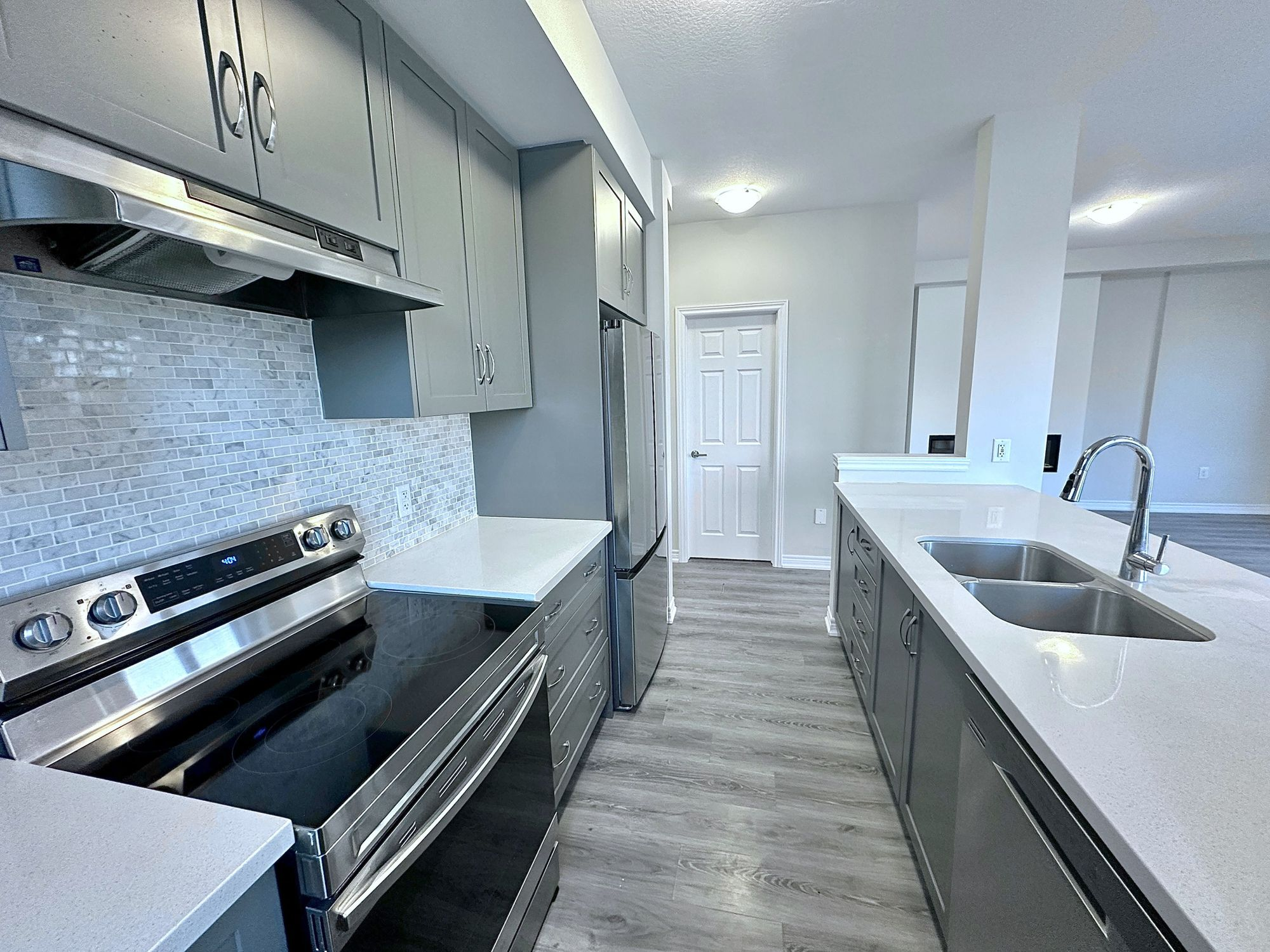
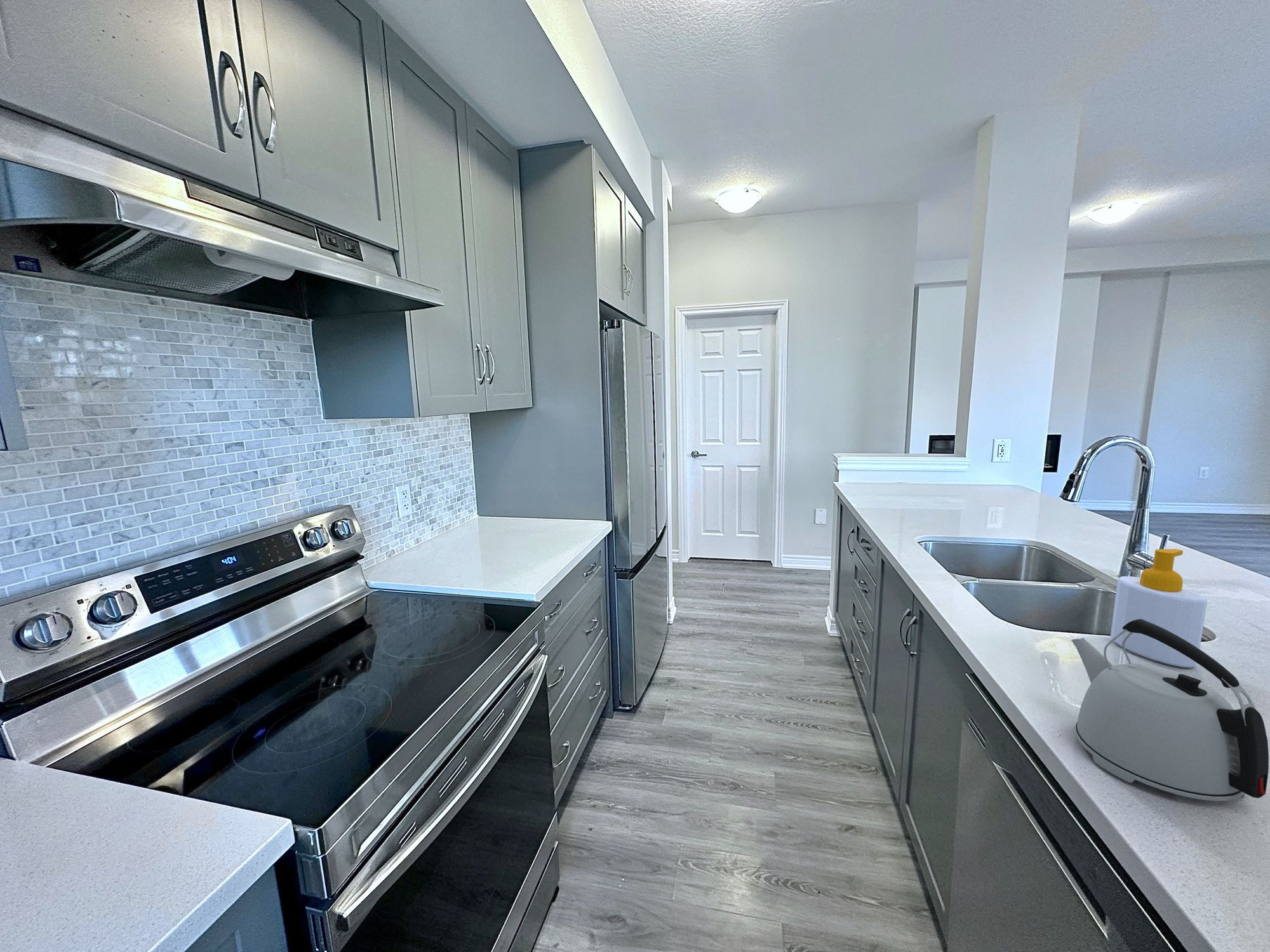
+ kettle (1156, 694)
+ soap bottle (1158, 602)
